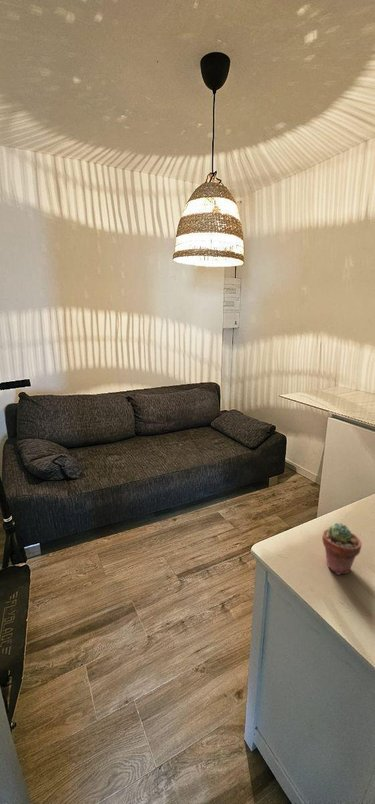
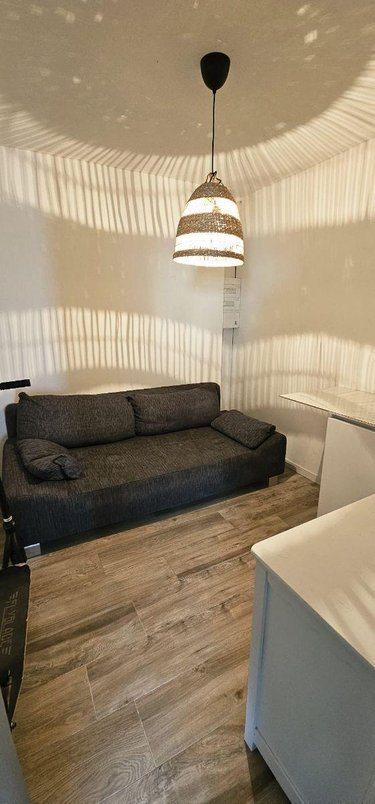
- potted succulent (340, 546)
